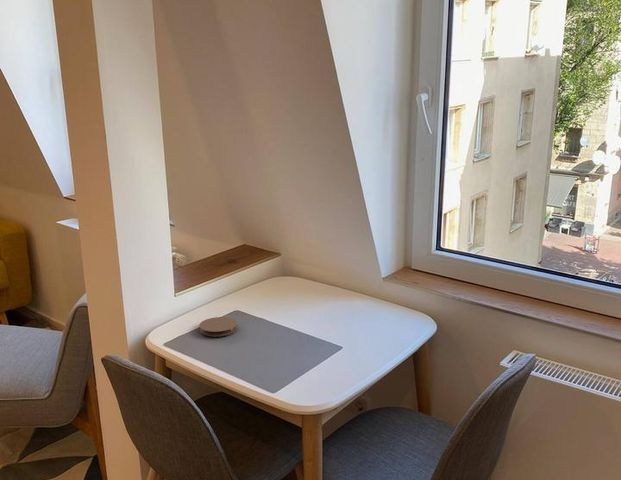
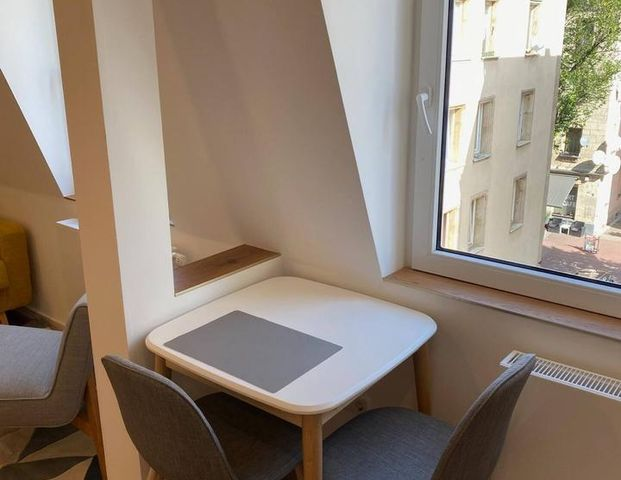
- coaster (218, 326)
